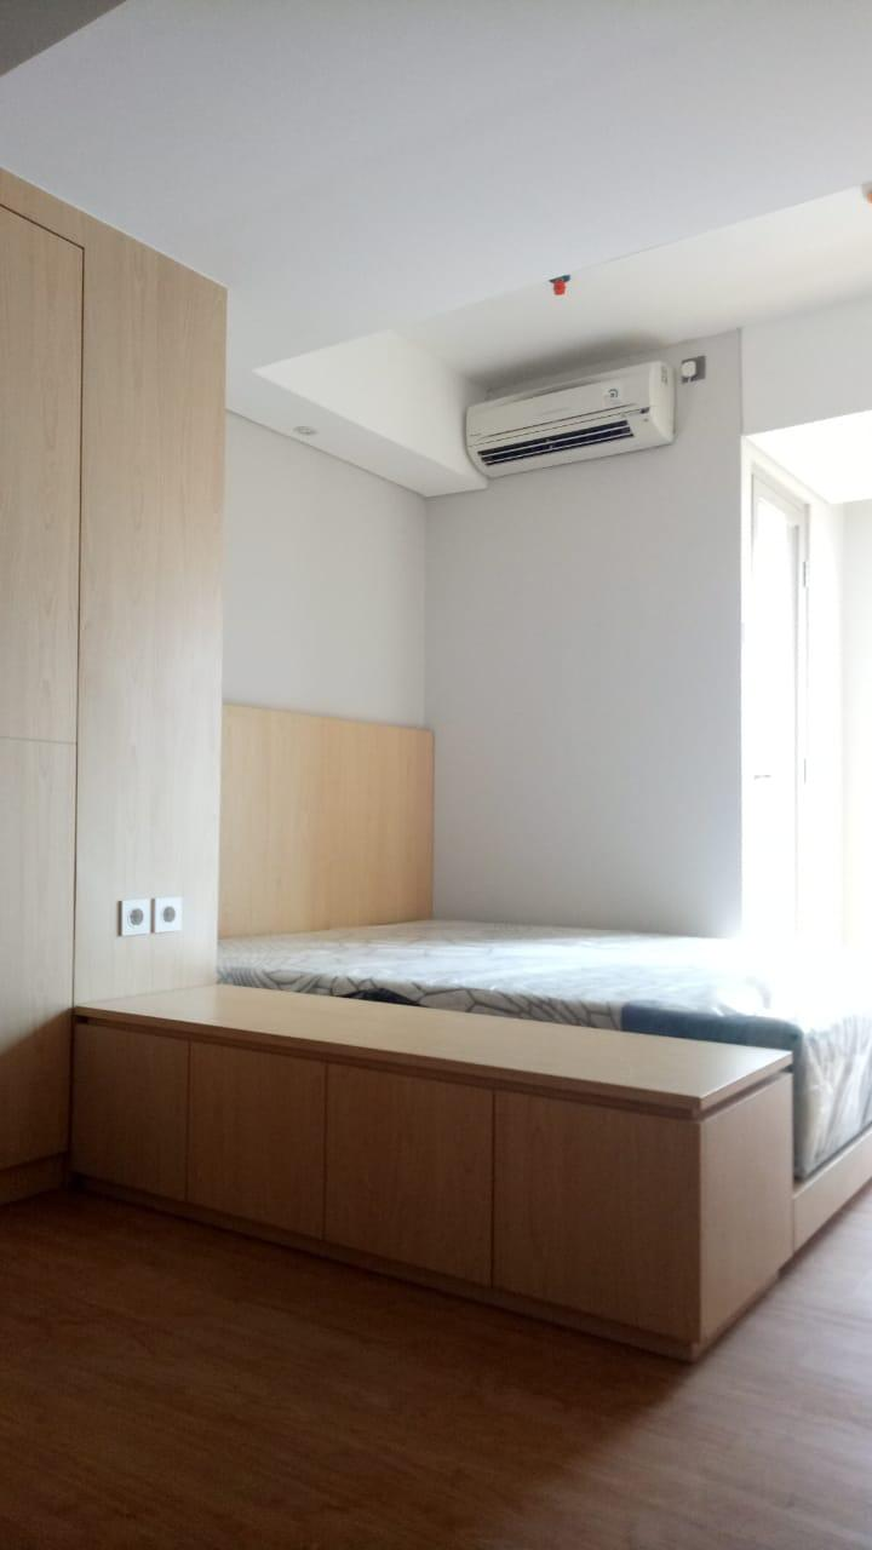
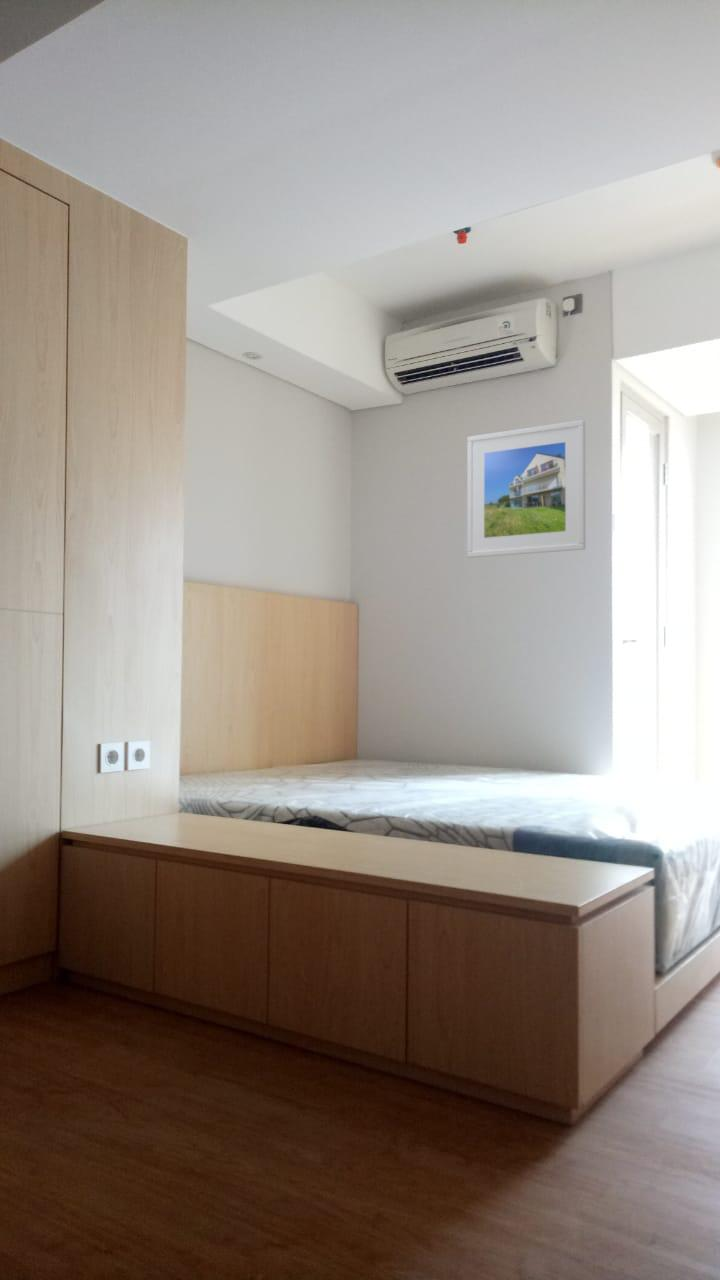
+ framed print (524, 491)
